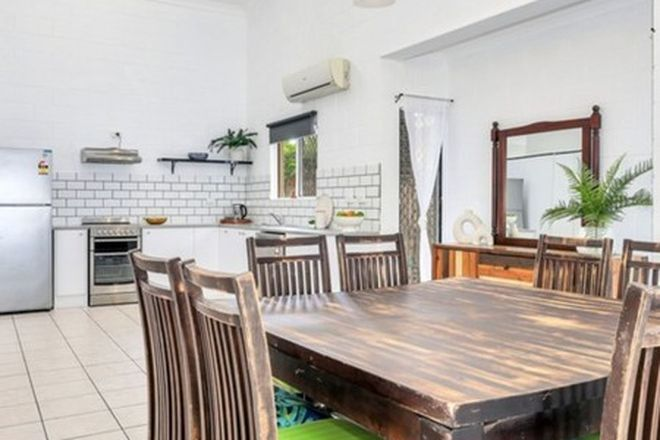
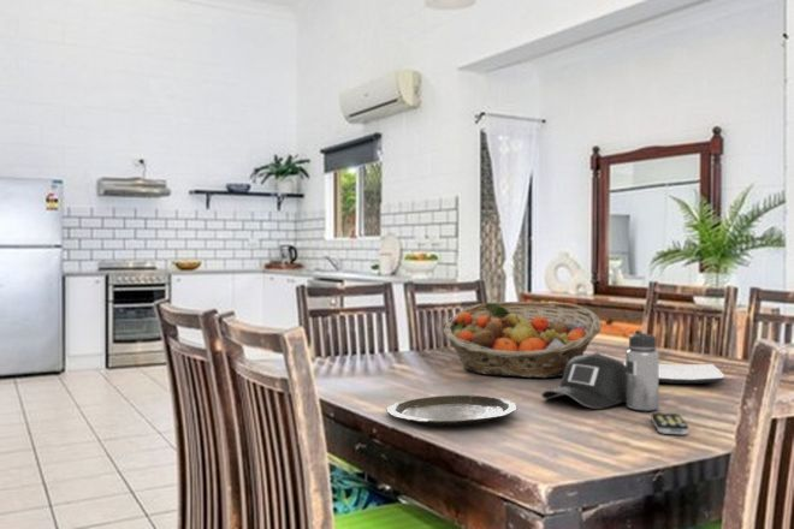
+ fruit basket (520, 337)
+ remote control (669, 422)
+ plate (451, 409)
+ plate (670, 373)
+ water bottle (594, 364)
